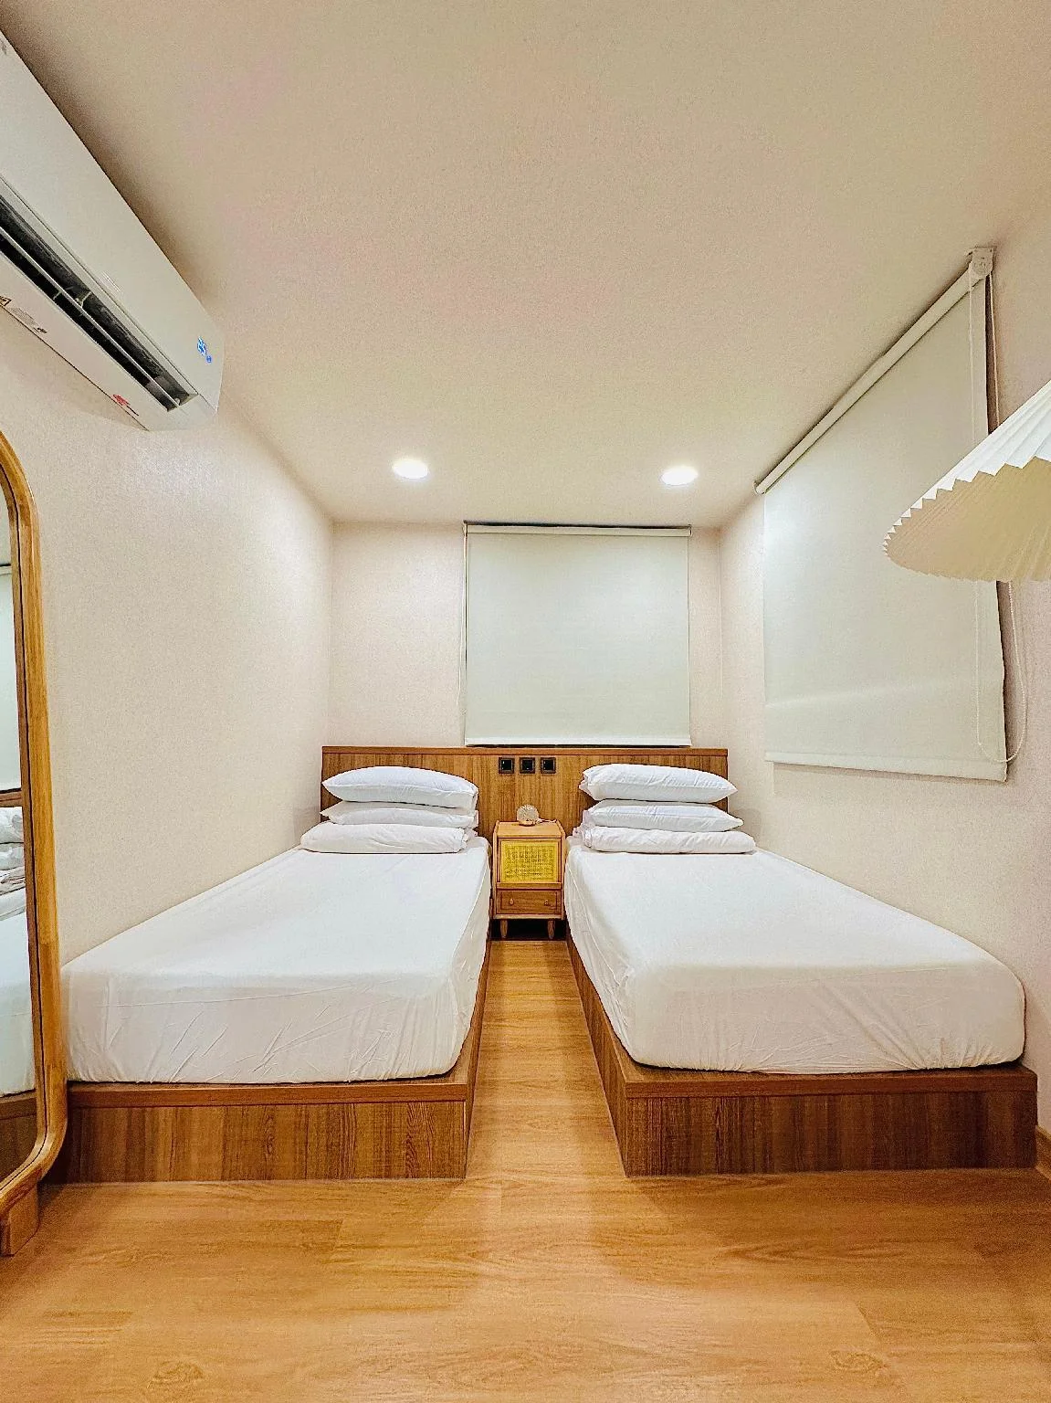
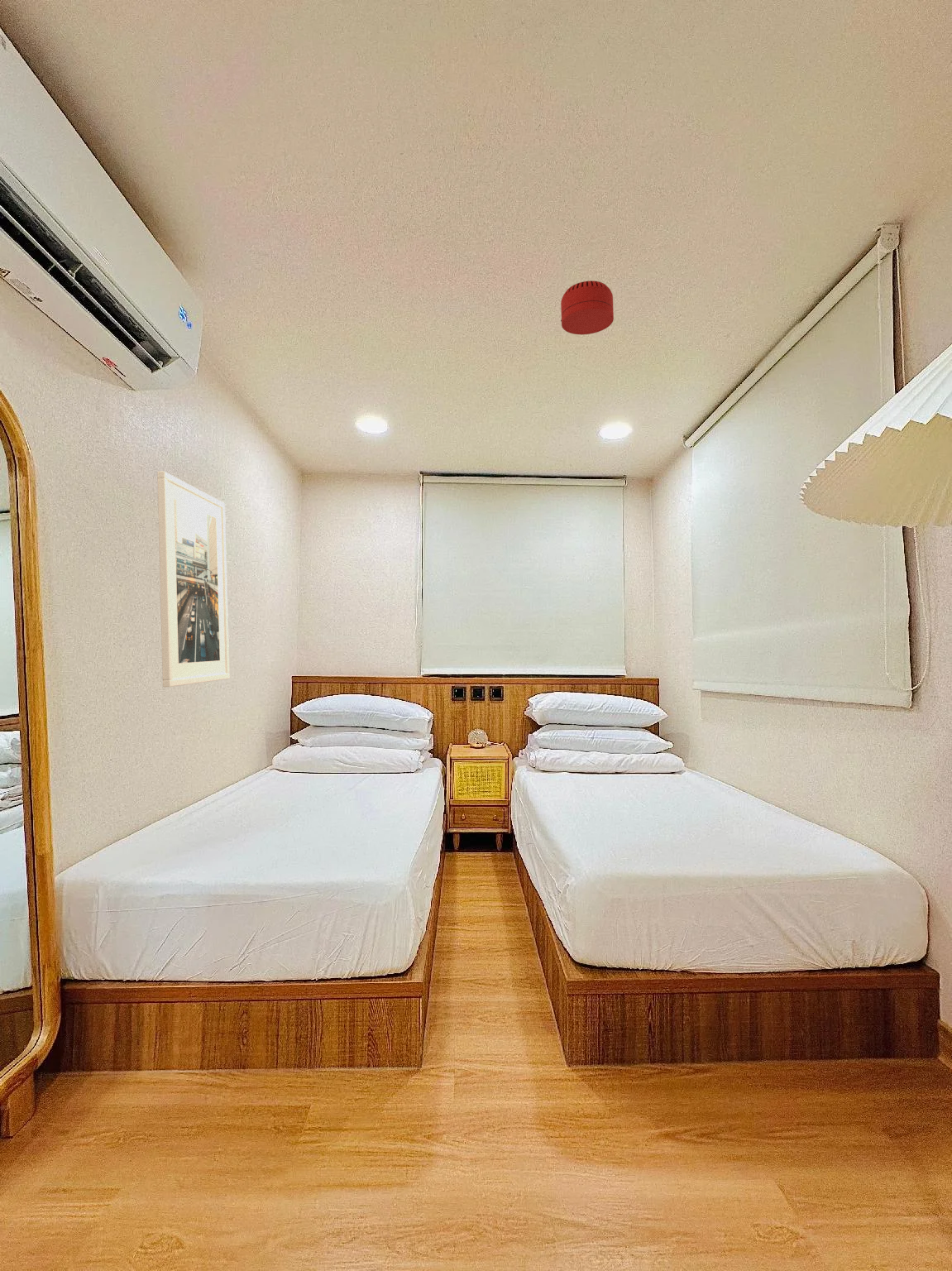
+ smoke detector (586, 307)
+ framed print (197, 585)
